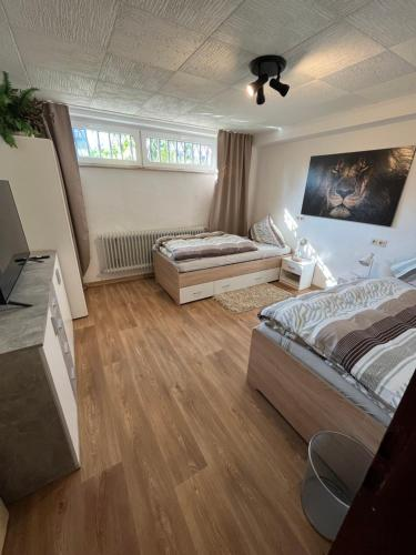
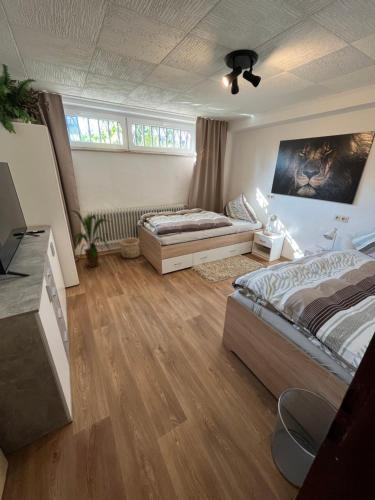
+ wooden bucket (130, 247)
+ house plant (93, 237)
